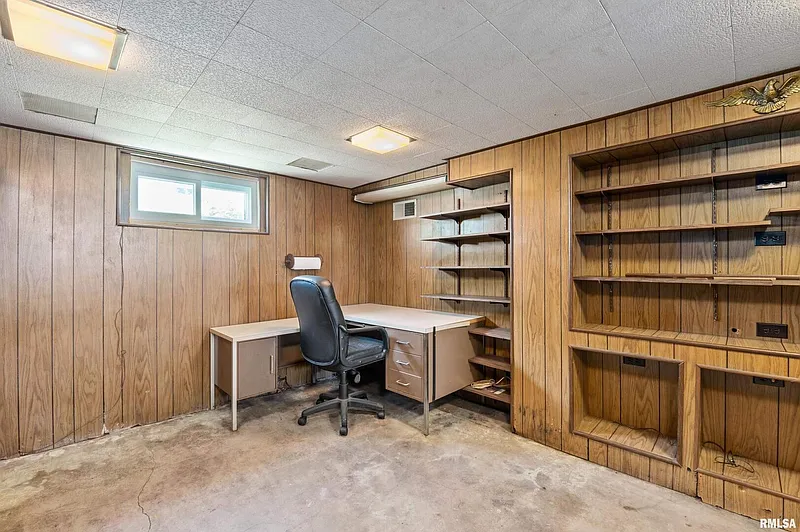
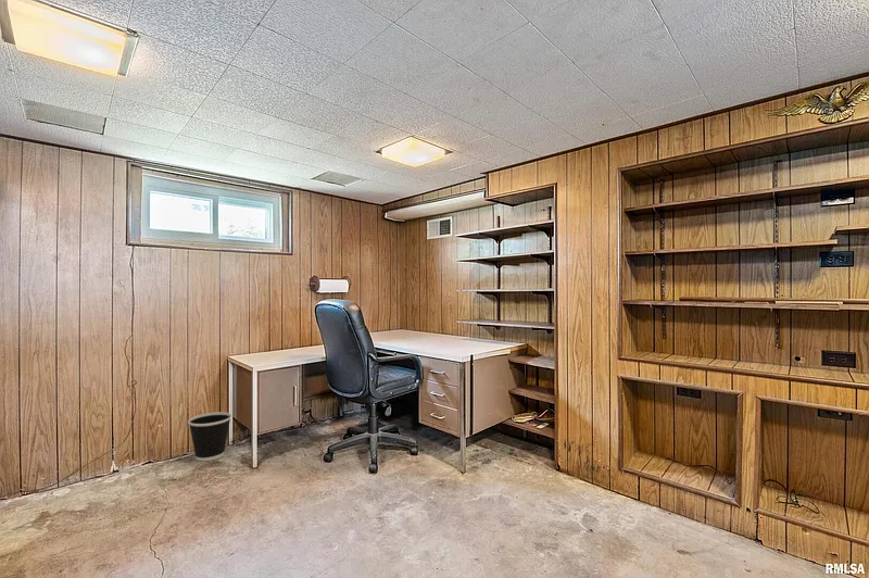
+ wastebasket (210, 437)
